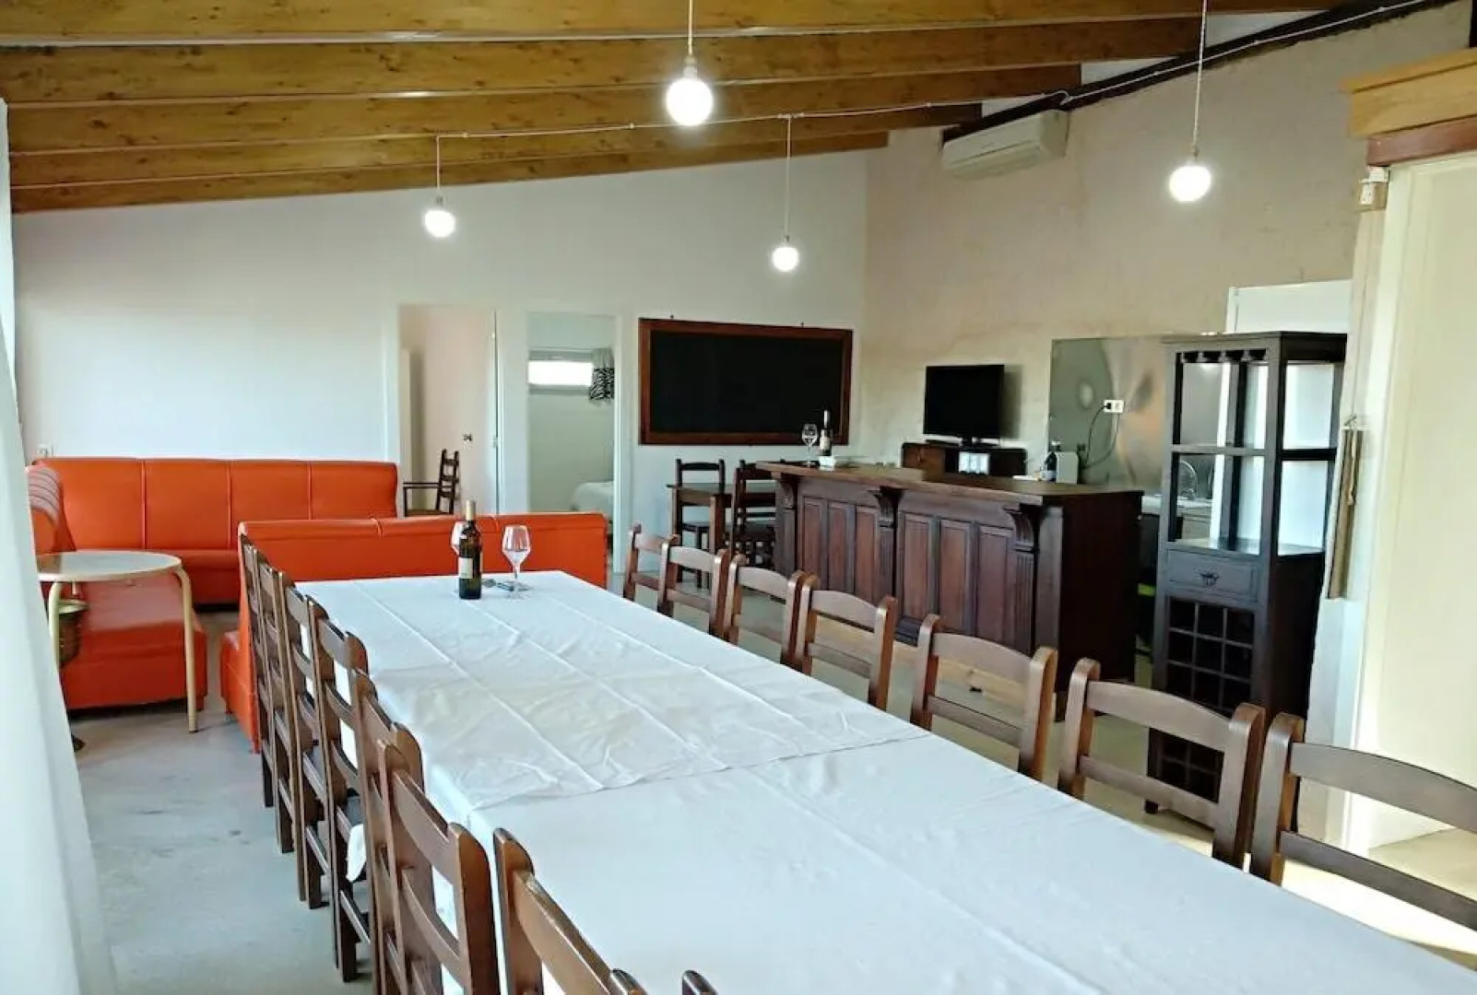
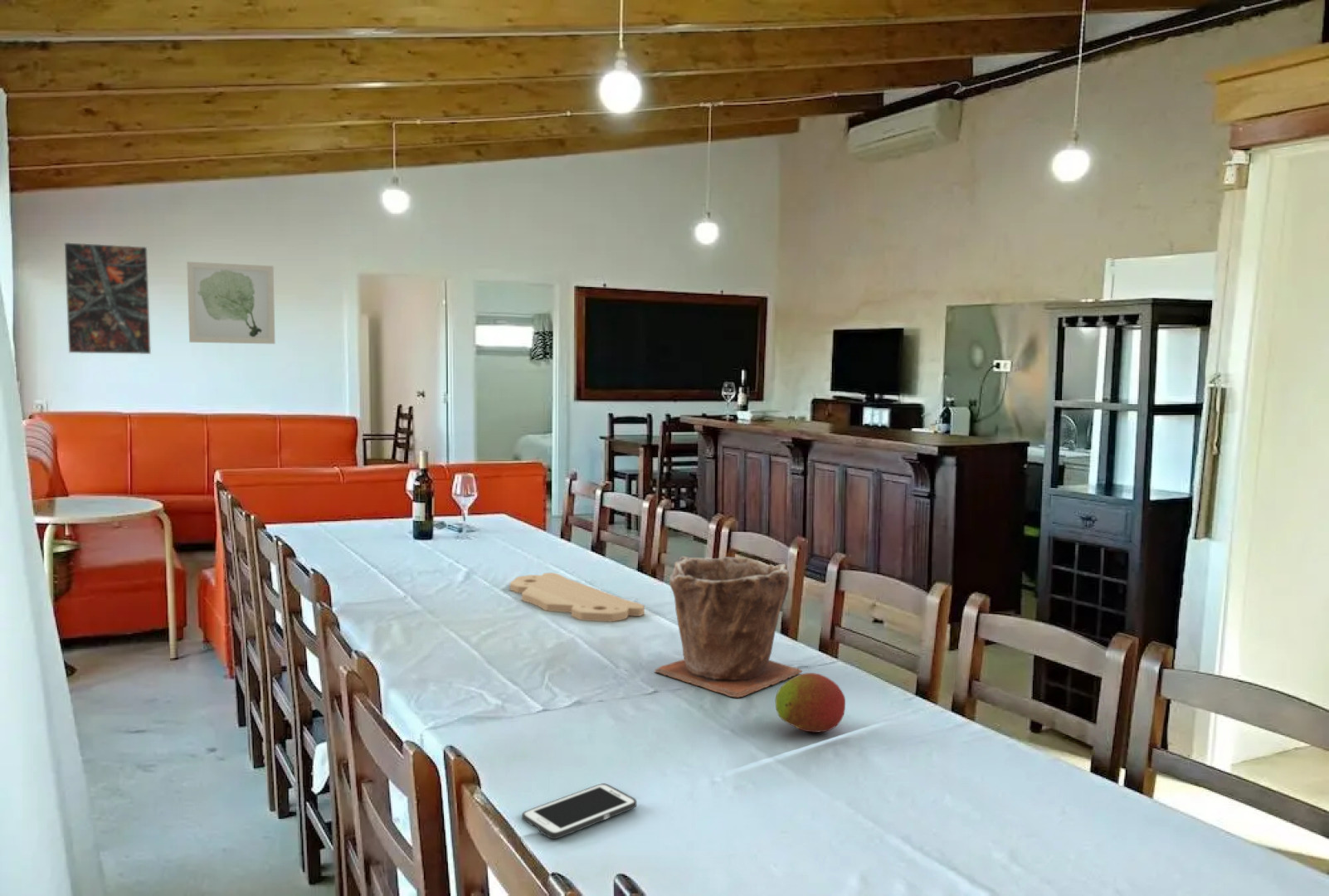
+ wall art (231, 304)
+ plant pot (730, 617)
+ fruit (811, 704)
+ cutting board (566, 597)
+ cell phone (580, 810)
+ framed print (108, 299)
